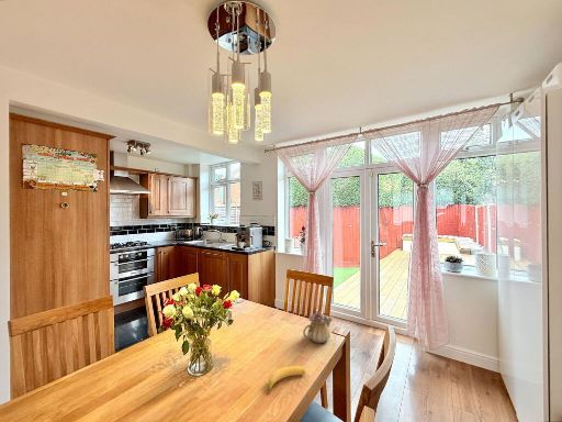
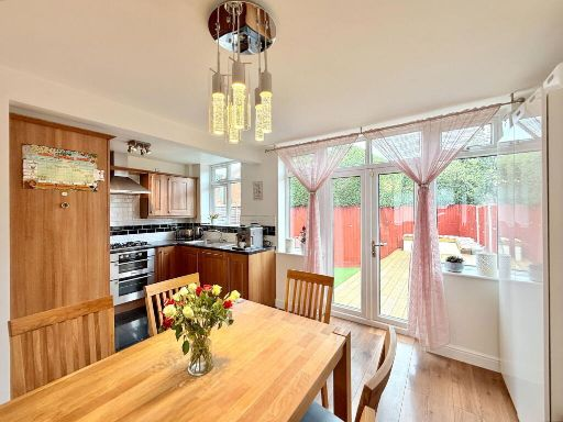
- banana (285, 375)
- teapot (317, 324)
